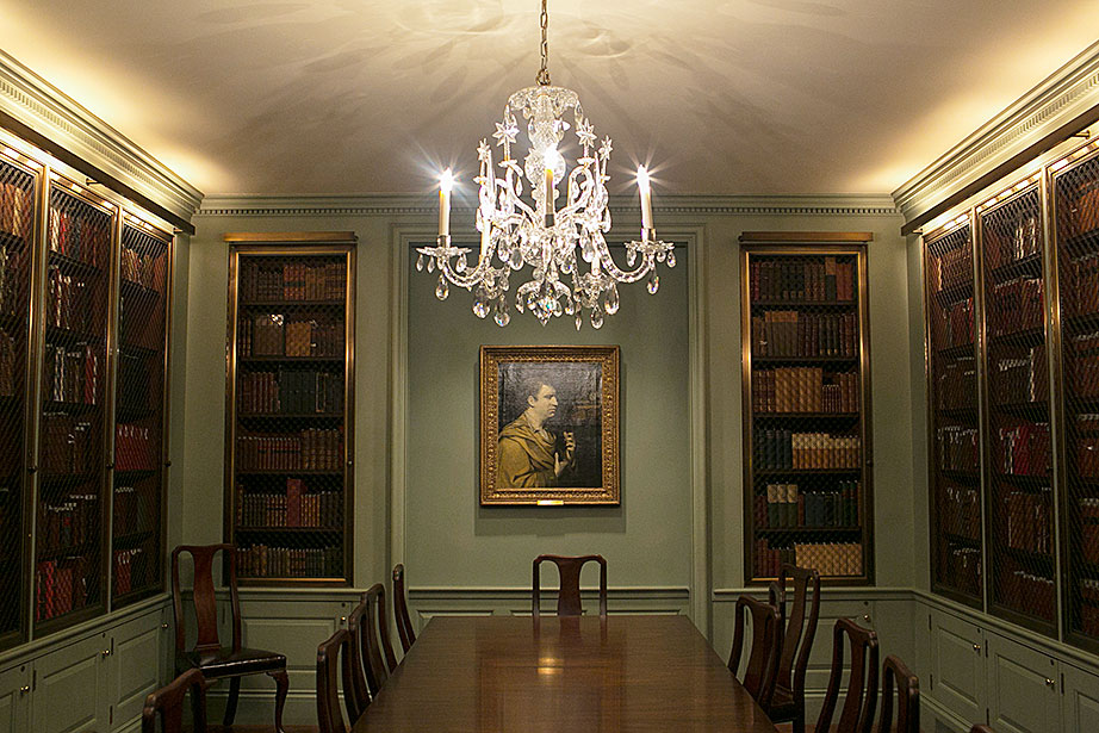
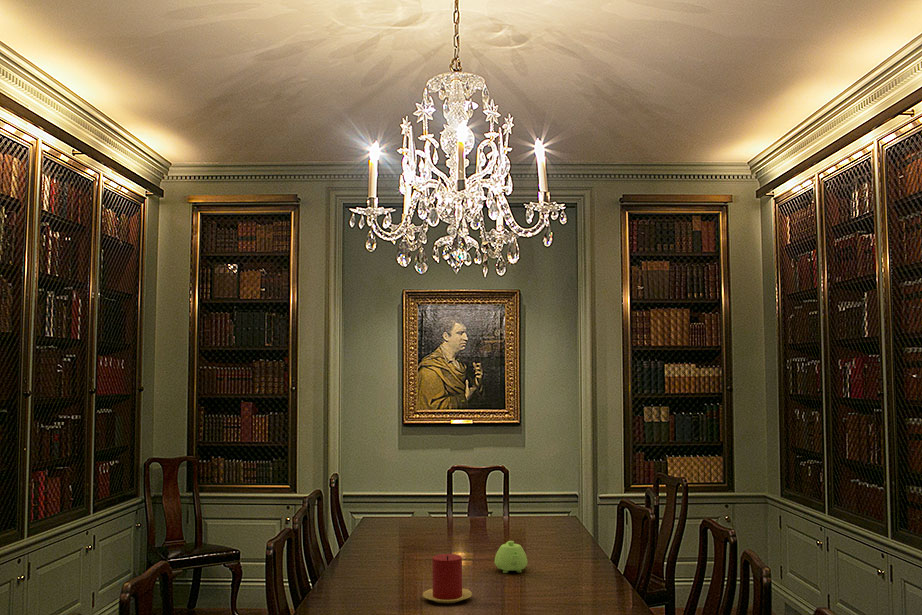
+ candle (447, 577)
+ teapot (511, 556)
